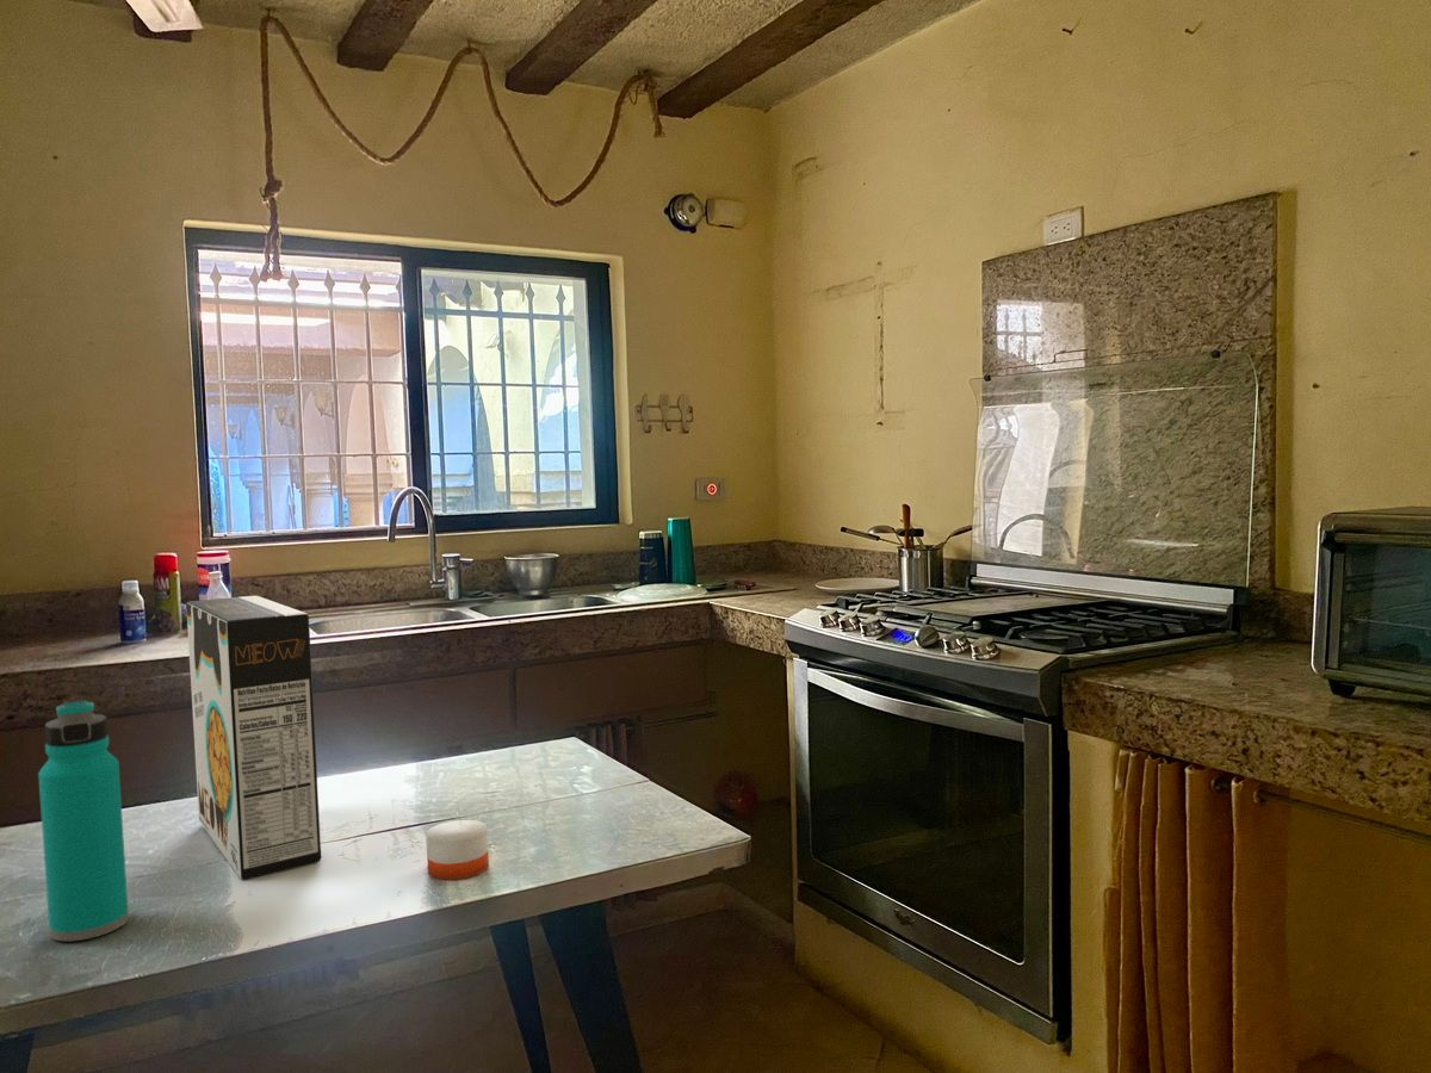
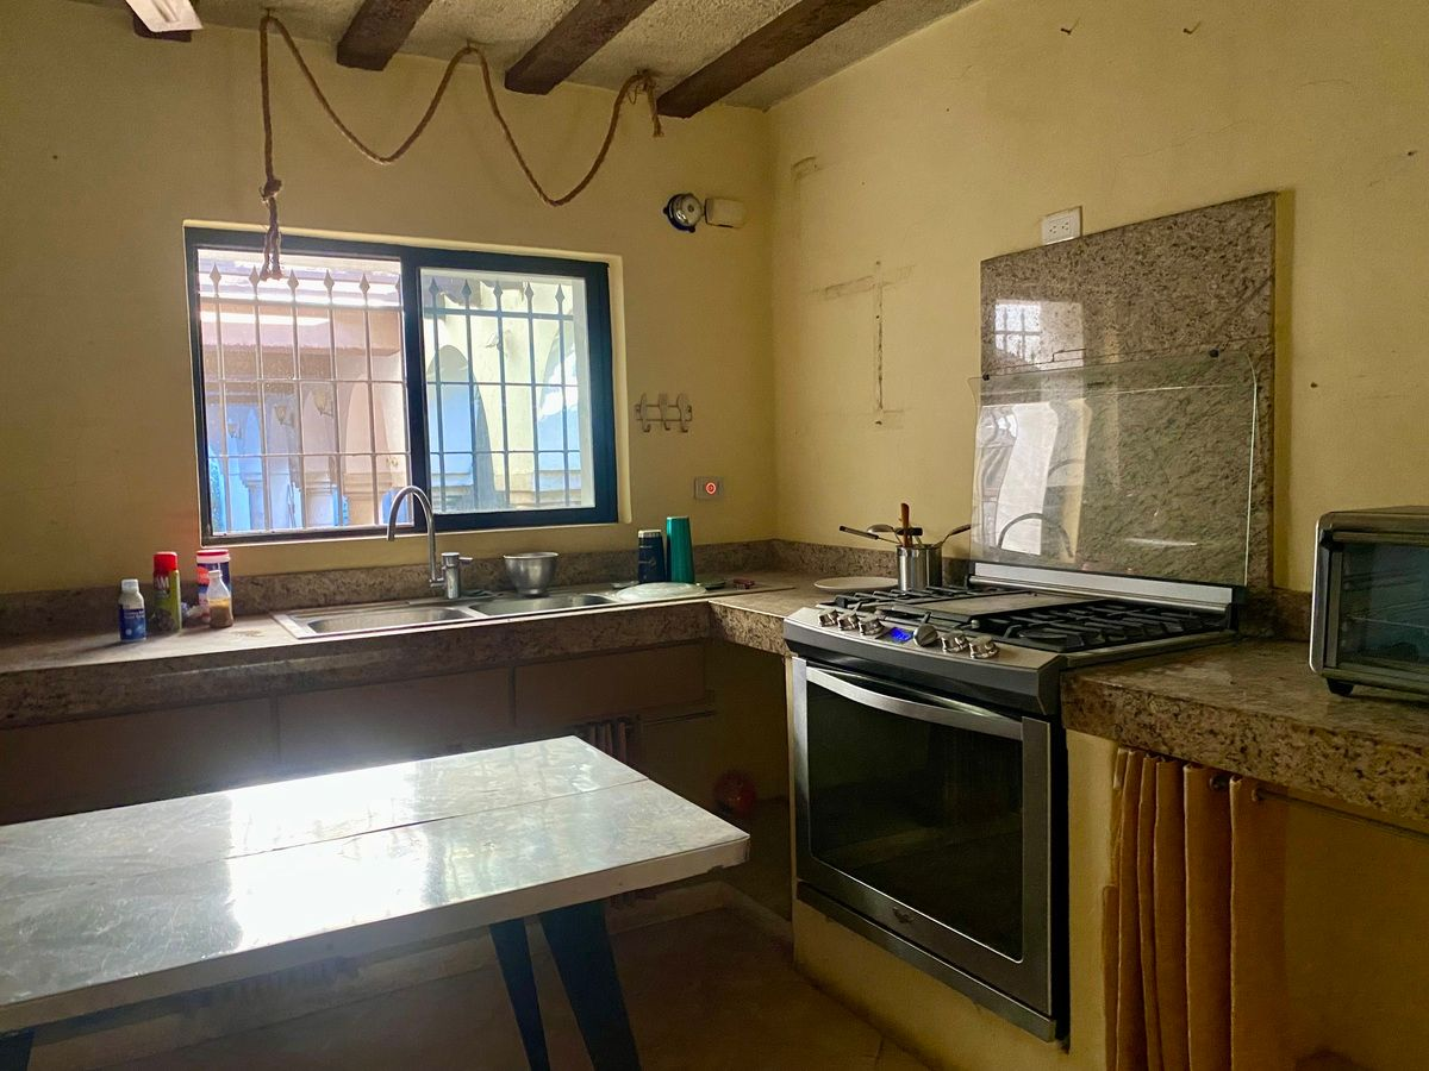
- water bottle (82, 814)
- candle (457, 827)
- cereal box (249, 724)
